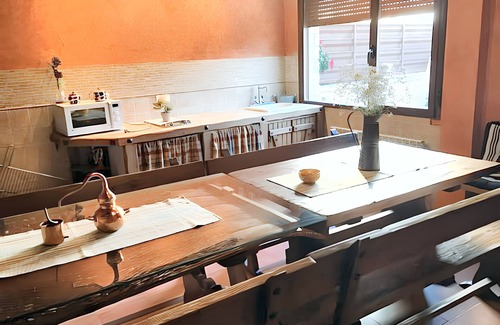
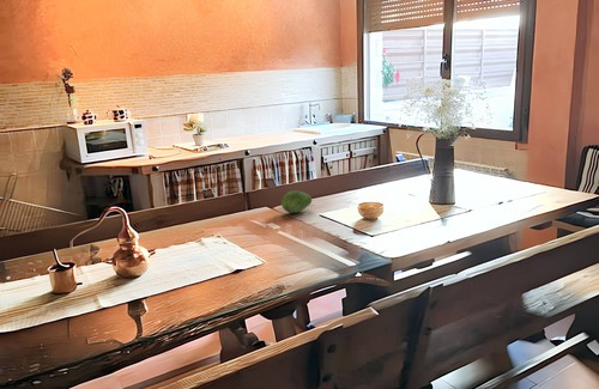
+ fruit (297, 201)
